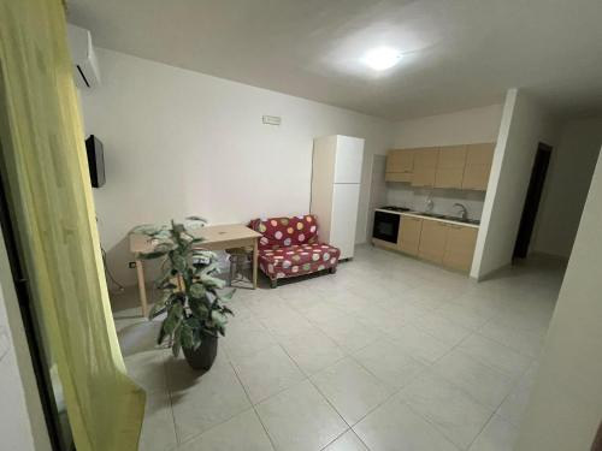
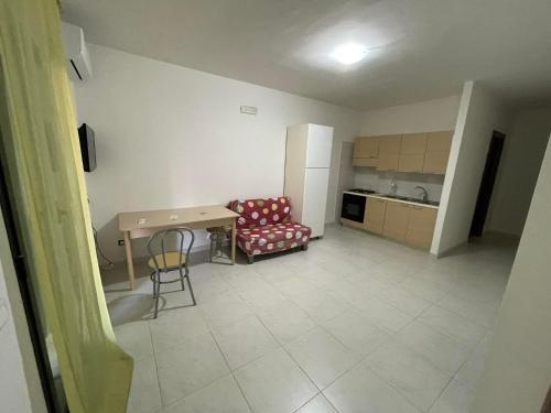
- indoor plant (190, 296)
